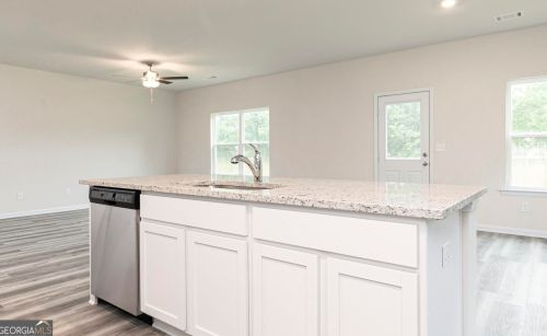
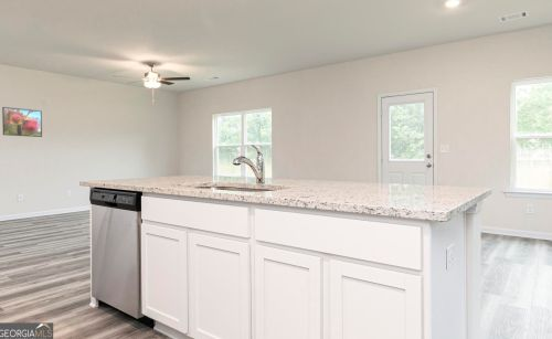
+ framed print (22, 121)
